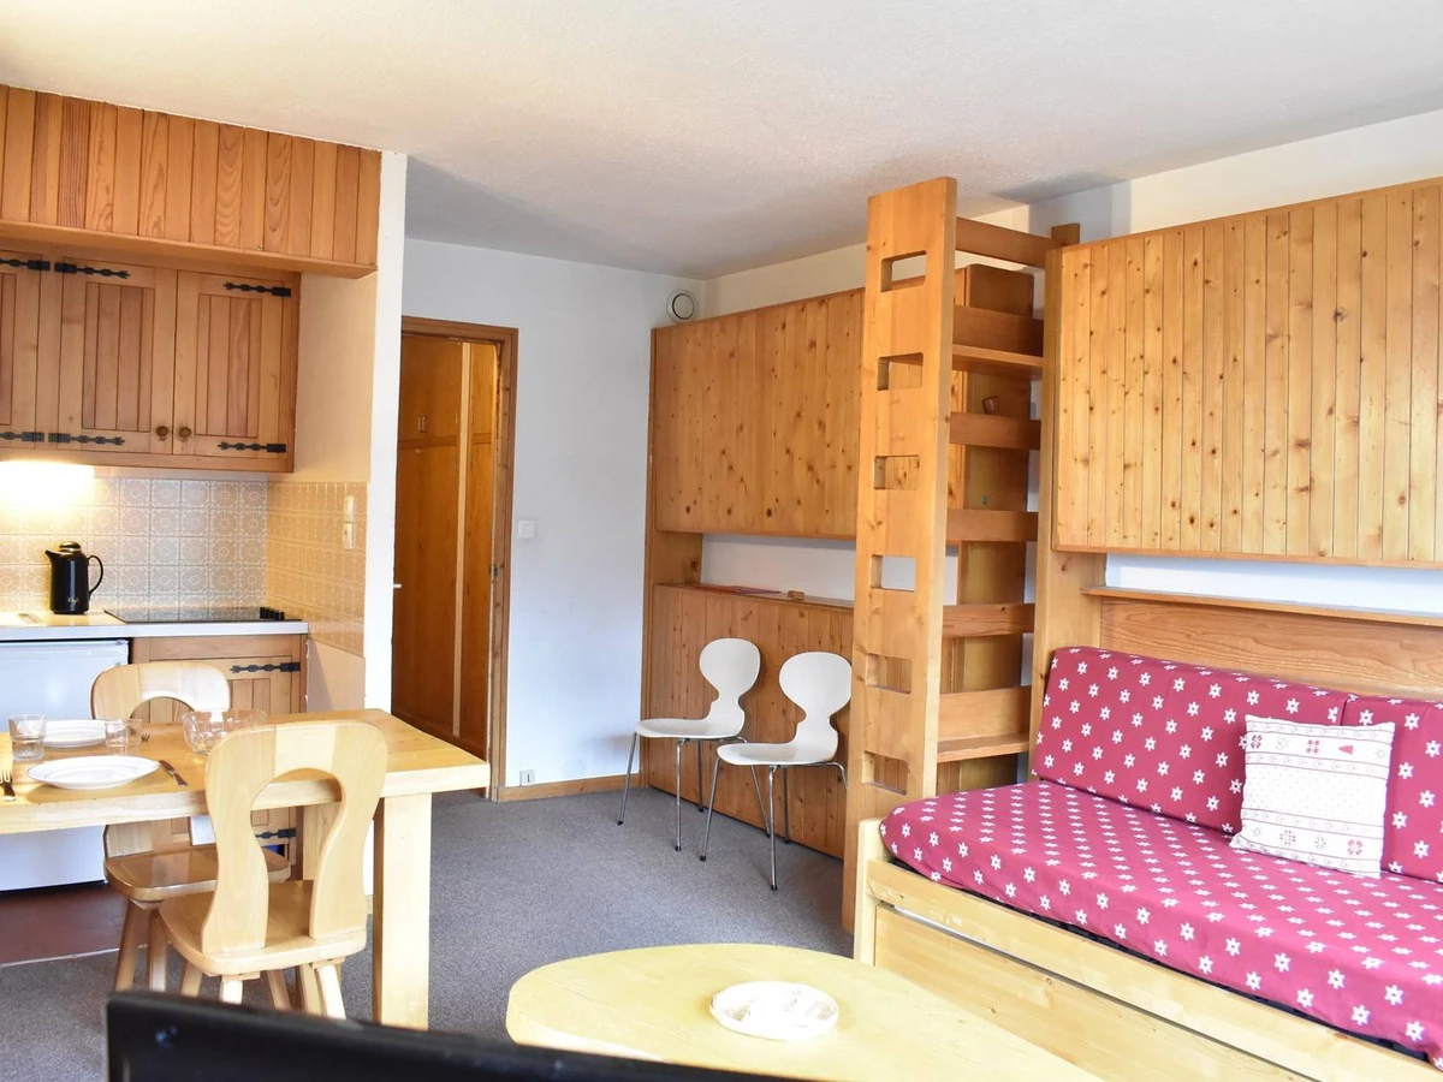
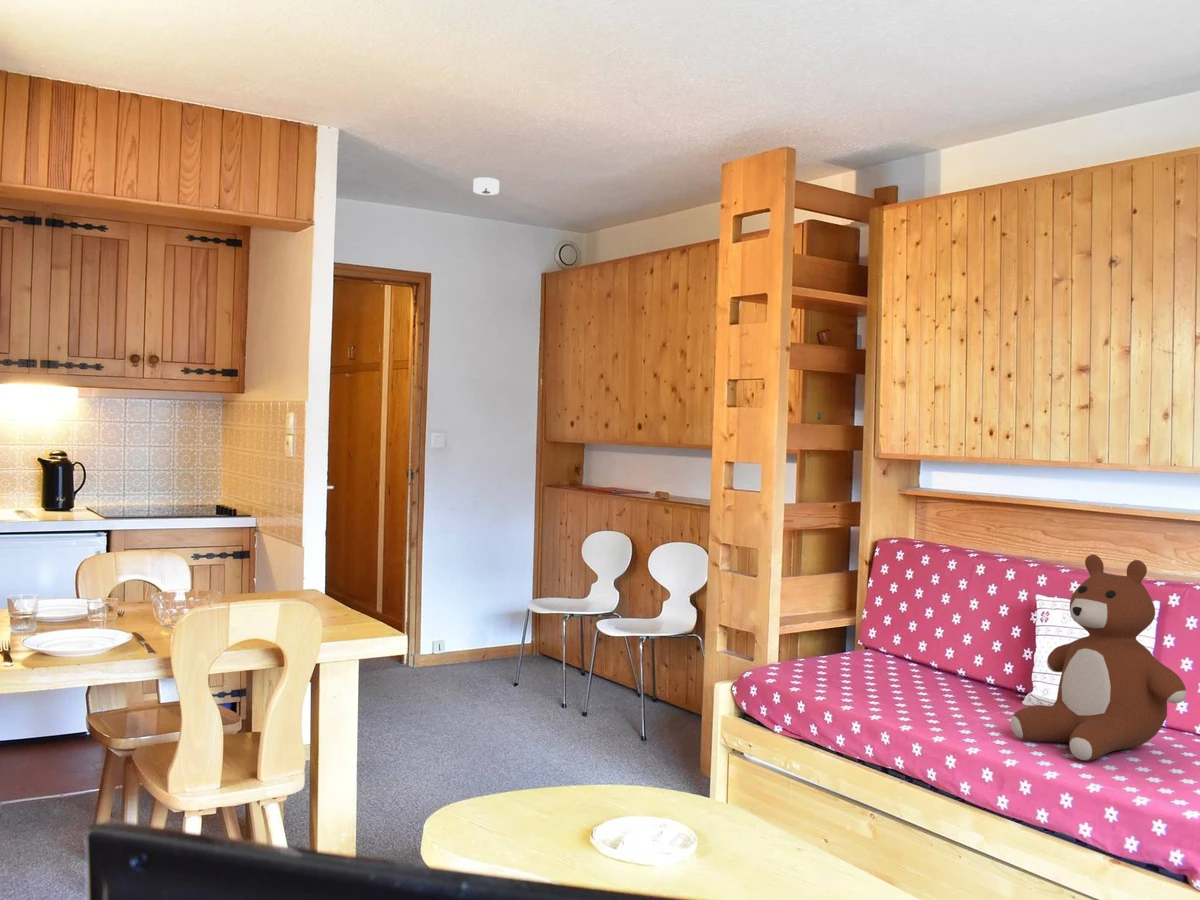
+ smoke detector (486, 186)
+ teddy bear (1091, 652)
